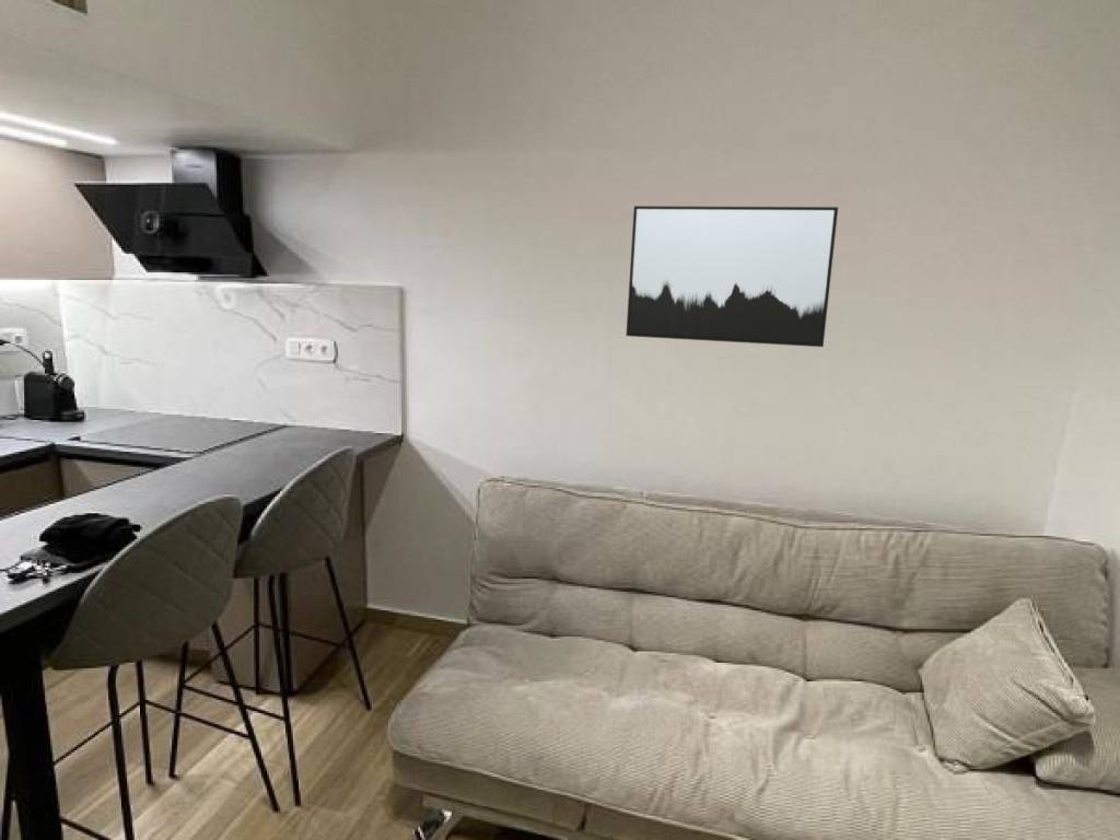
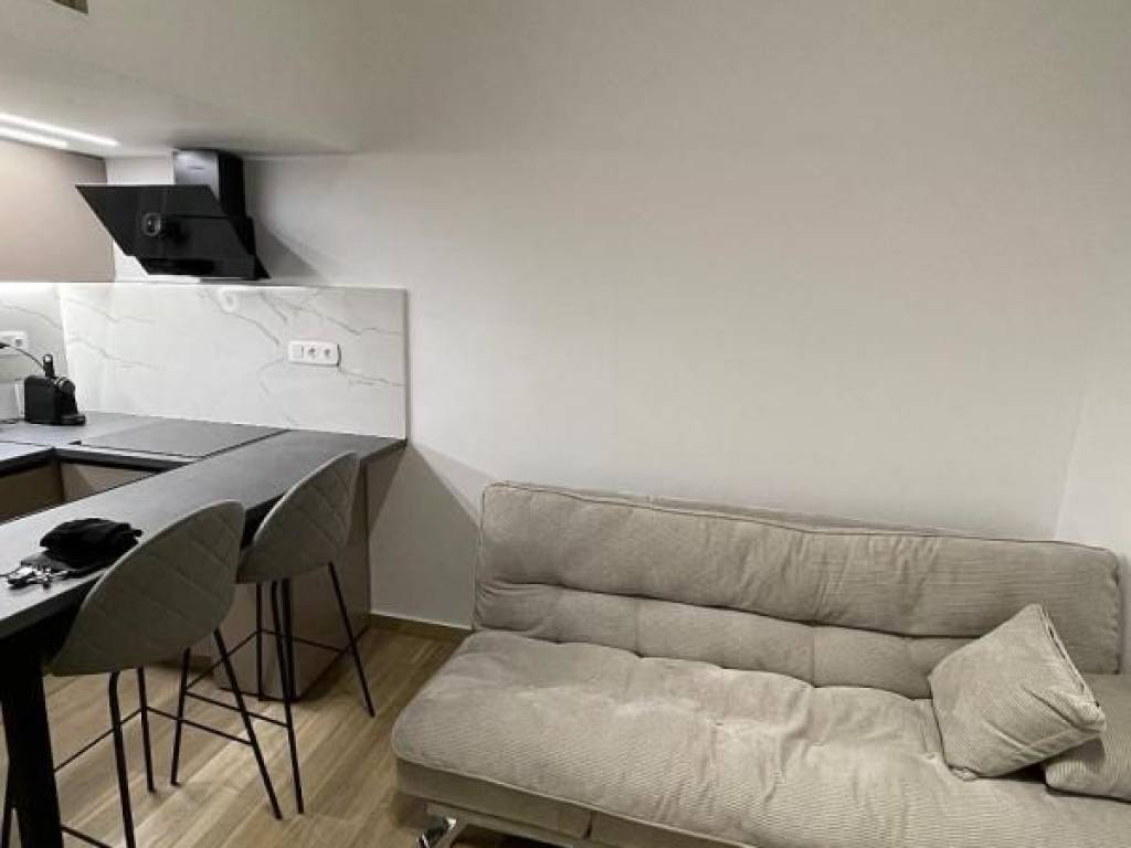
- wall art (726, 275)
